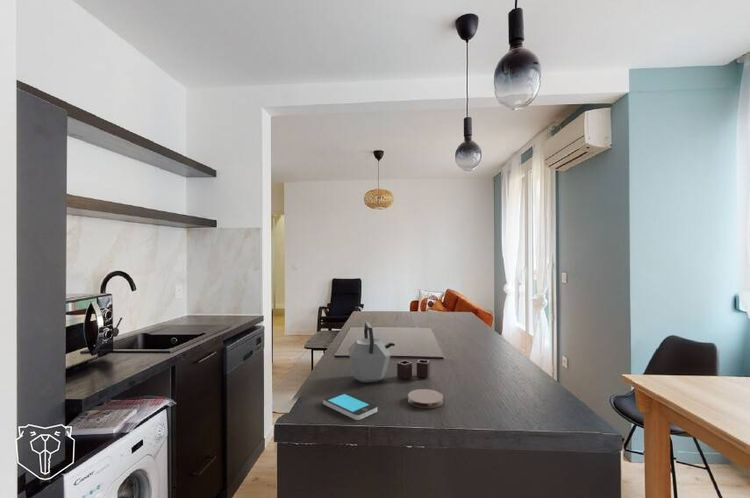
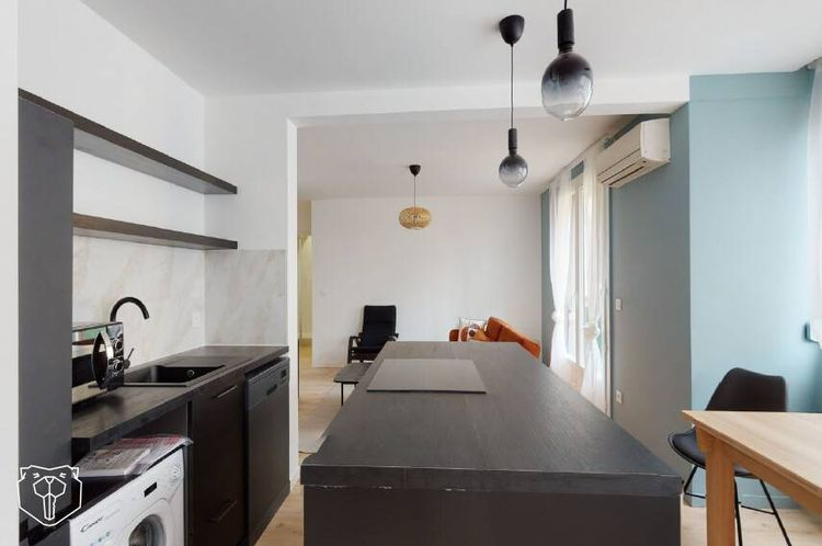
- kettle (388, 351)
- smartphone (349, 404)
- coaster (425, 398)
